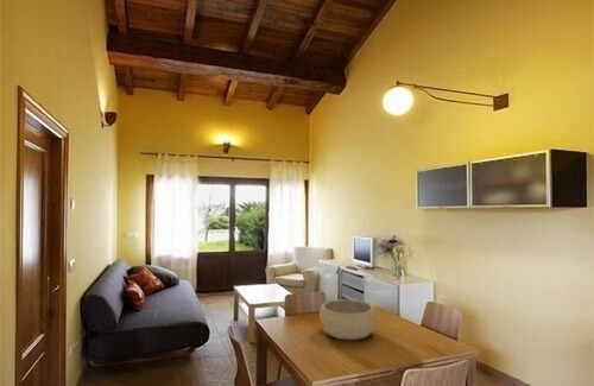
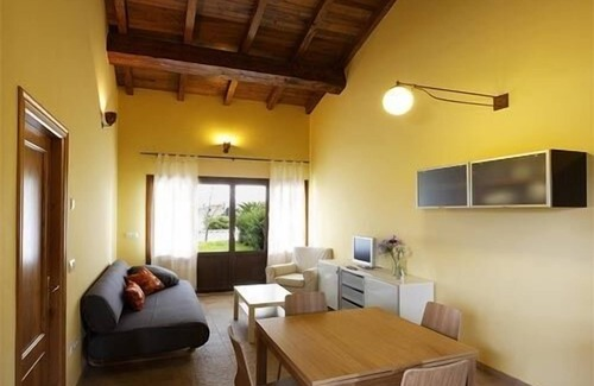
- decorative bowl (347, 319)
